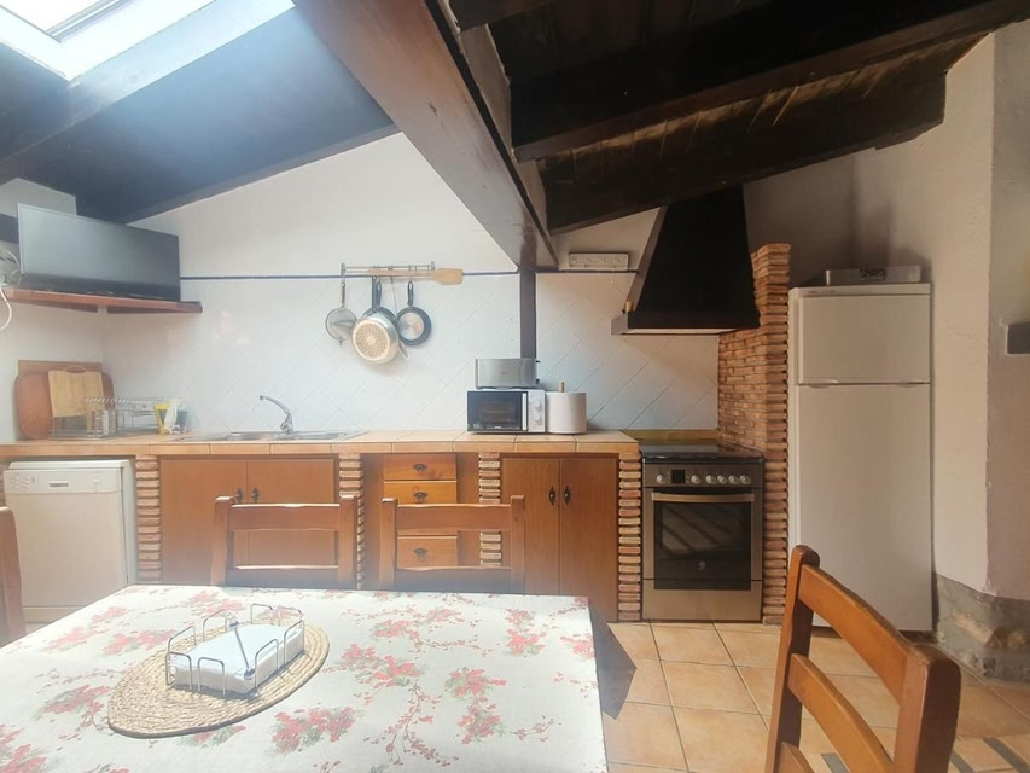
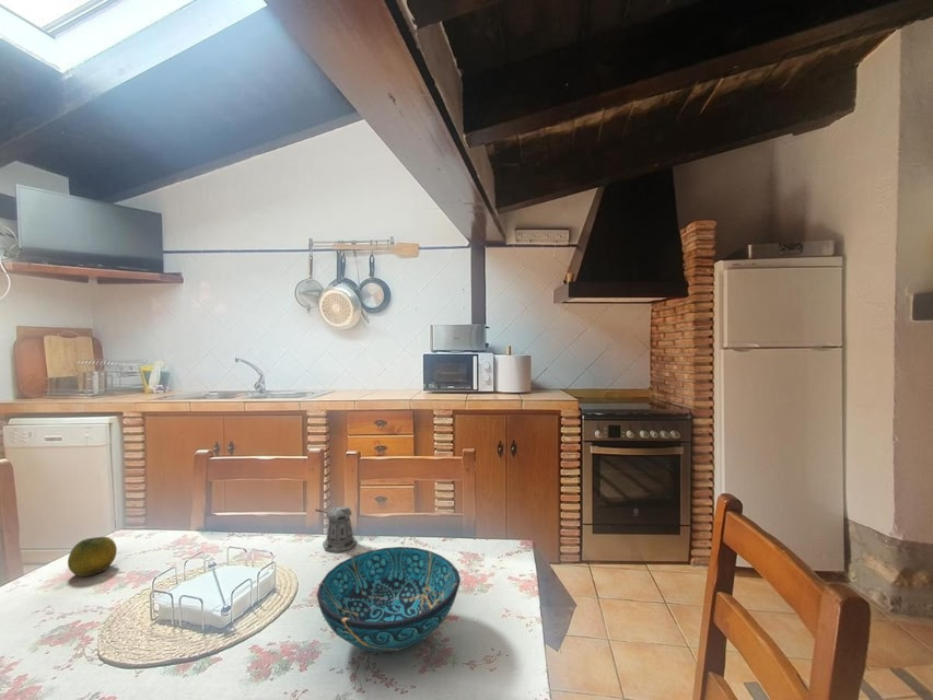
+ fruit (92, 555)
+ decorative bowl (390, 606)
+ pepper shaker (337, 525)
